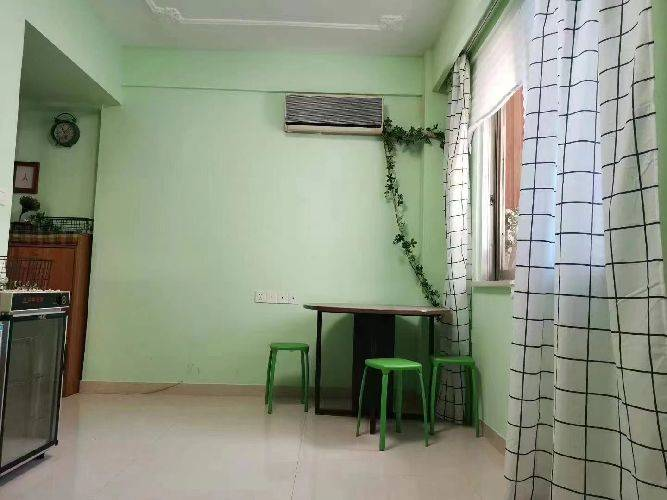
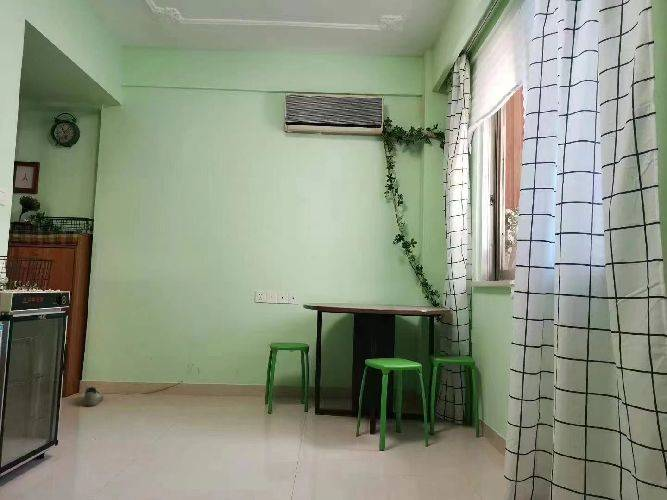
+ shoe (92, 393)
